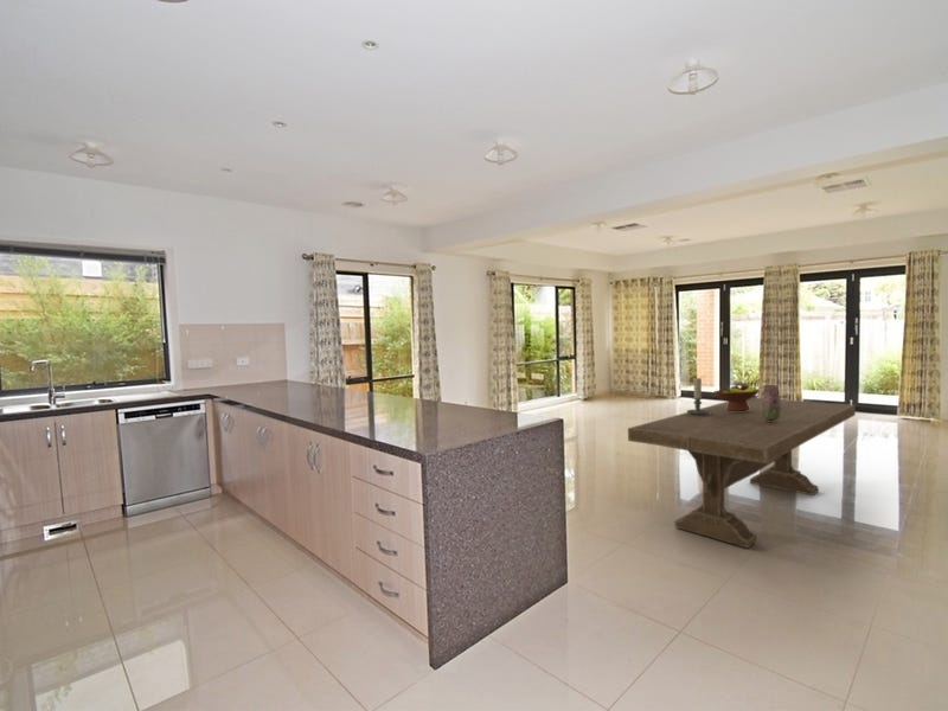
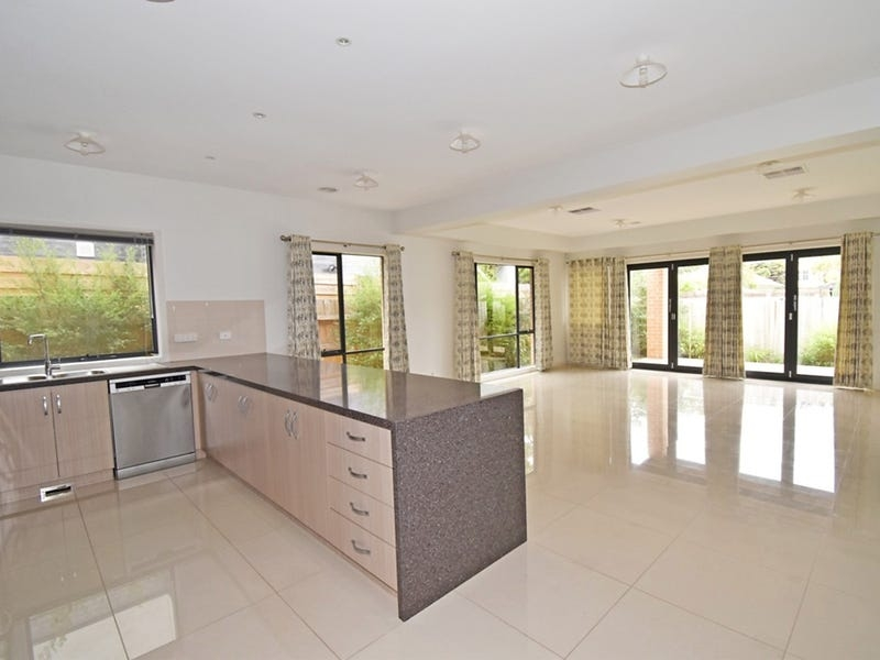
- vase (770, 403)
- dining table (752, 461)
- fruit bowl (737, 397)
- candle holder (699, 396)
